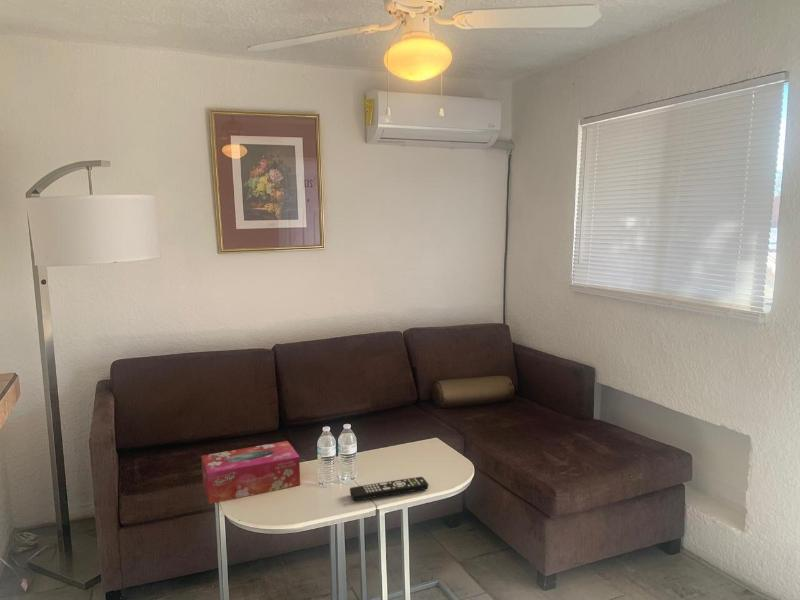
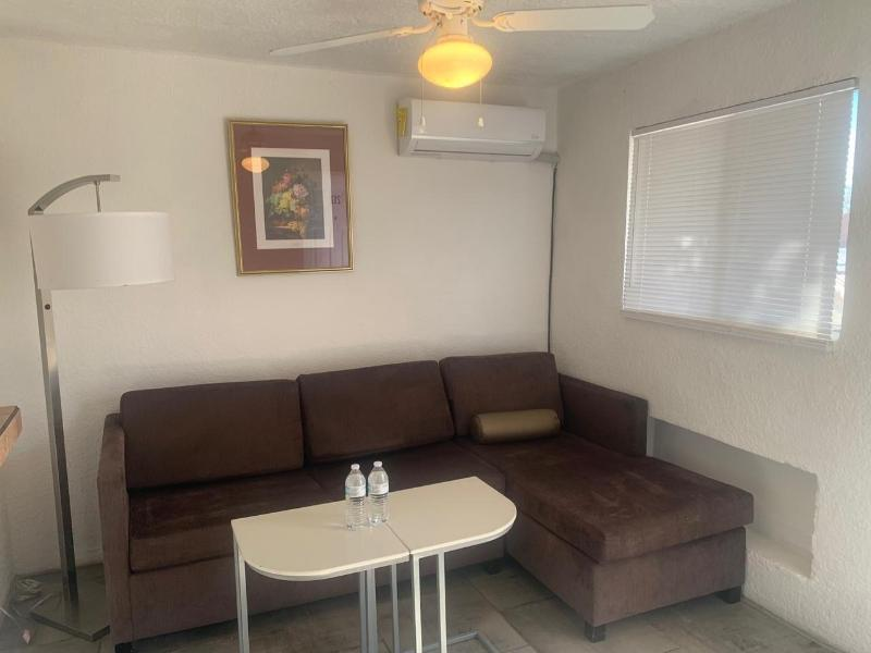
- tissue box (250, 470)
- remote control (389, 488)
